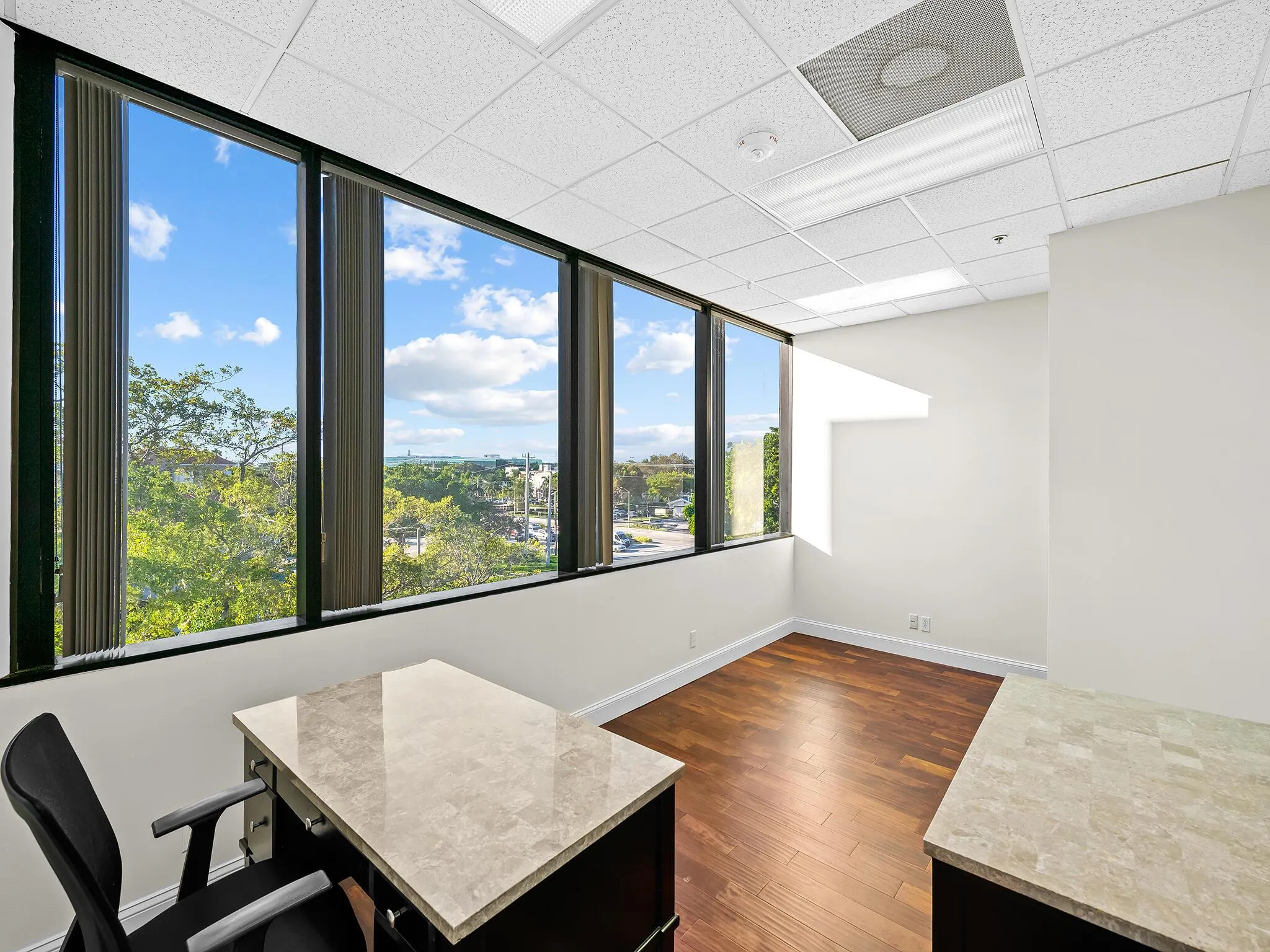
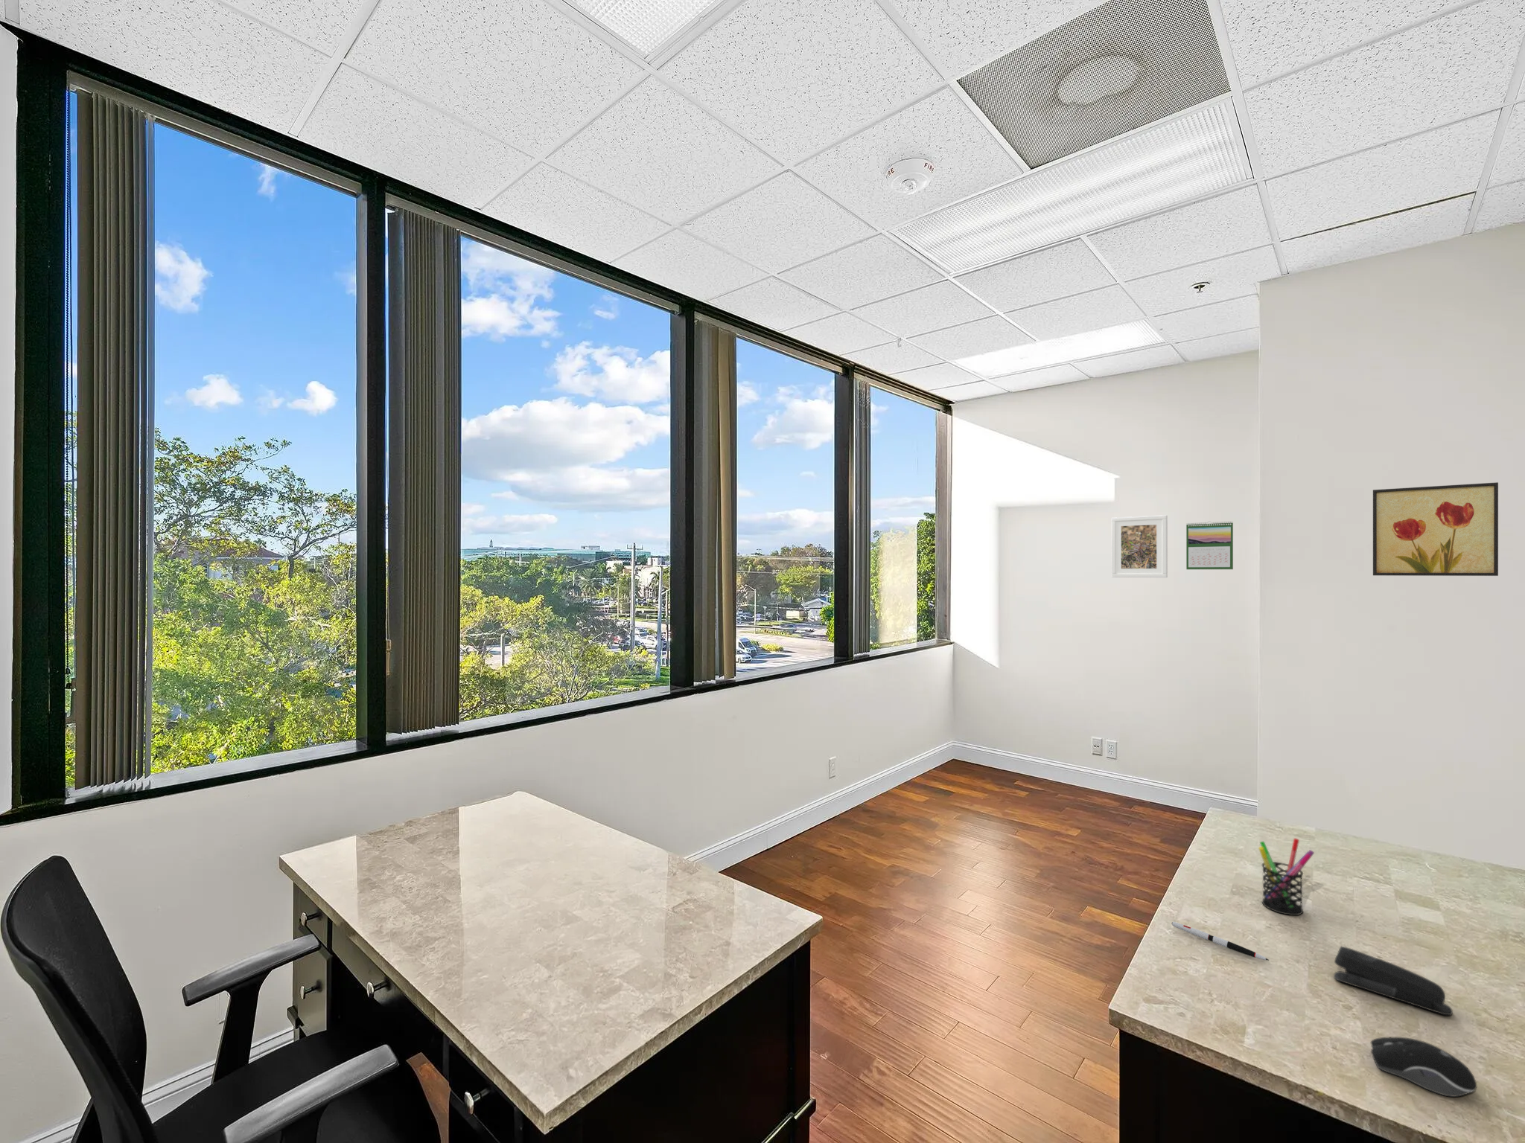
+ pen (1219, 940)
+ computer mouse (1422, 1060)
+ calendar (1209, 545)
+ pen holder (1280, 872)
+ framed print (1138, 547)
+ stapler (1391, 977)
+ wall art (1431, 531)
